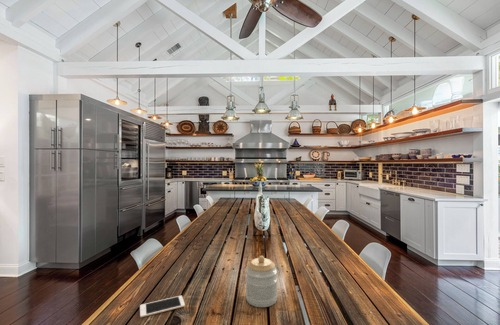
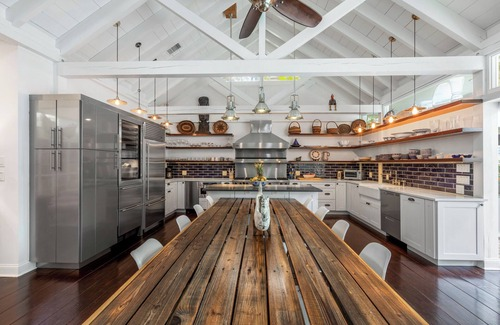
- jar (261, 277)
- cell phone (162, 305)
